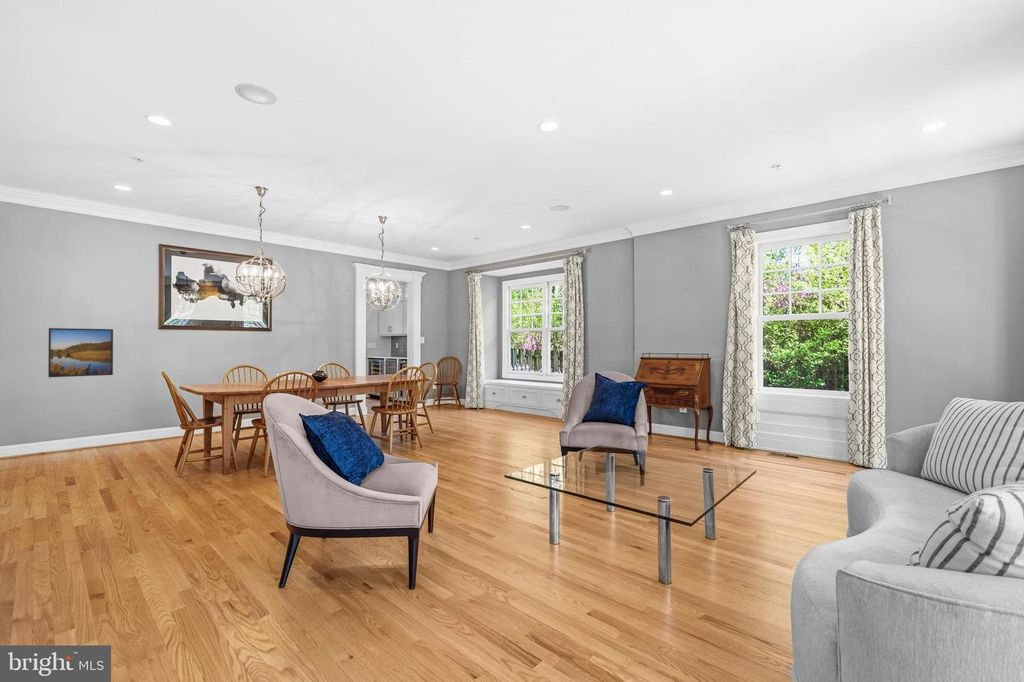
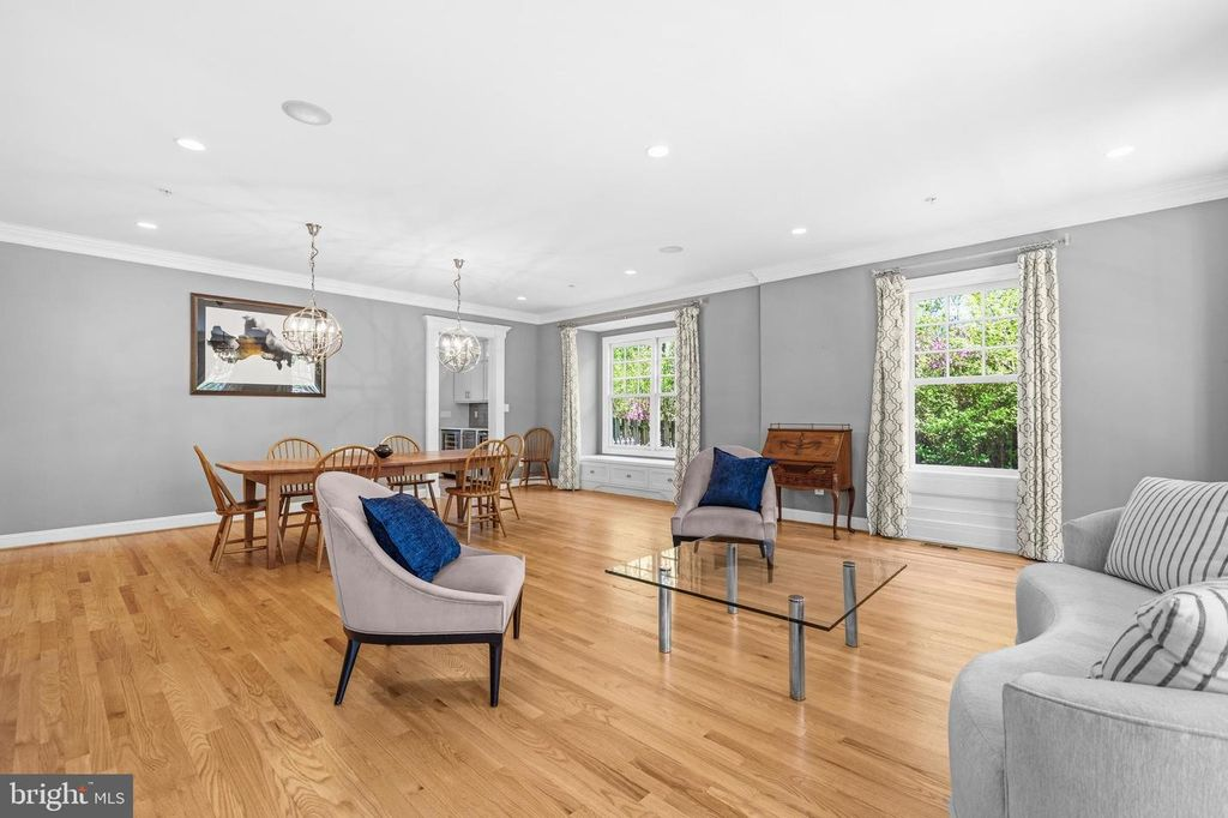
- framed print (81, 352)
